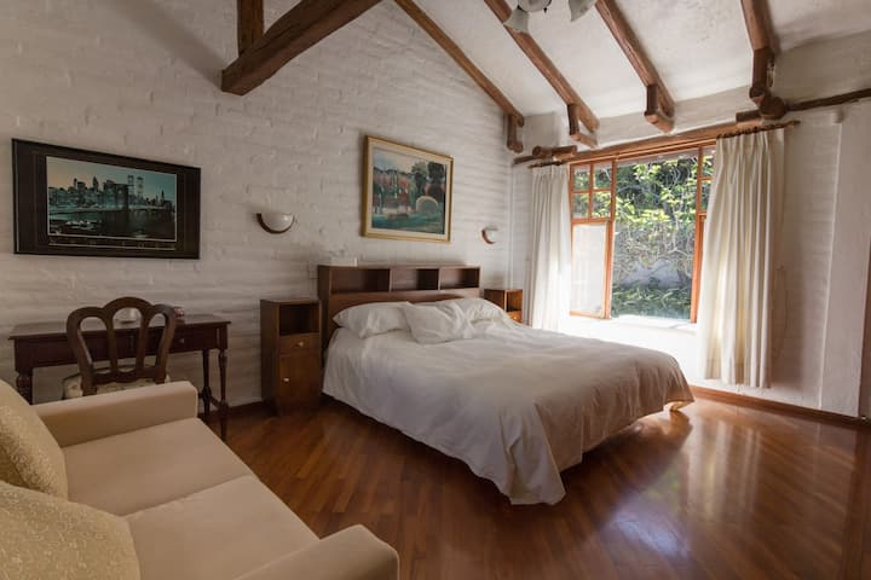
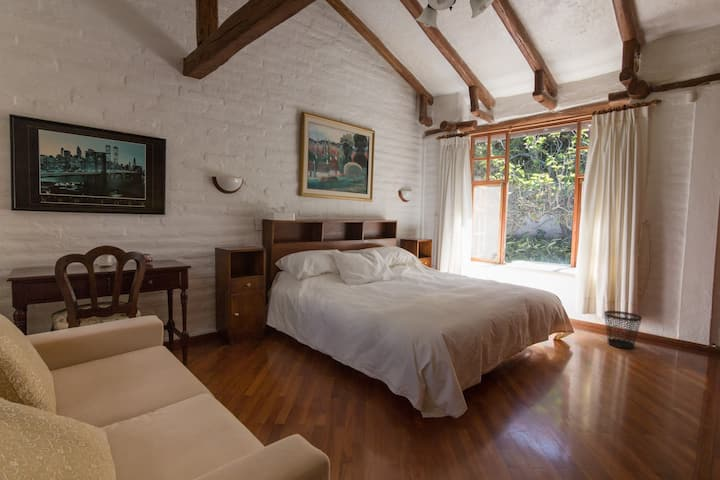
+ wastebasket (621, 329)
